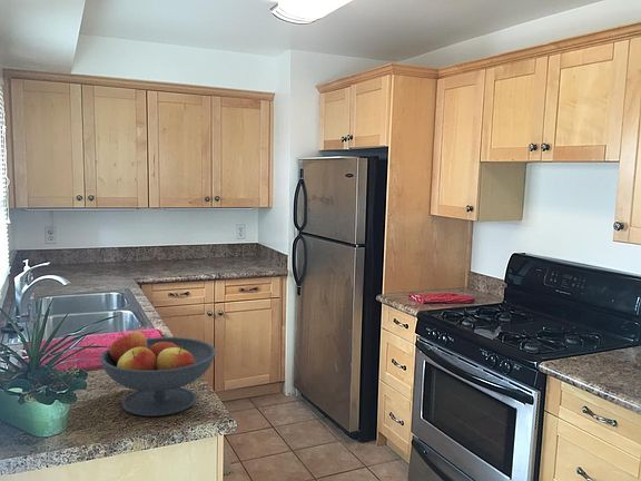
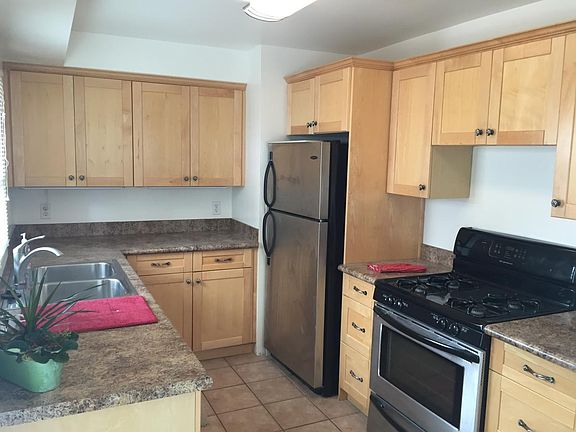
- fruit bowl (159, 369)
